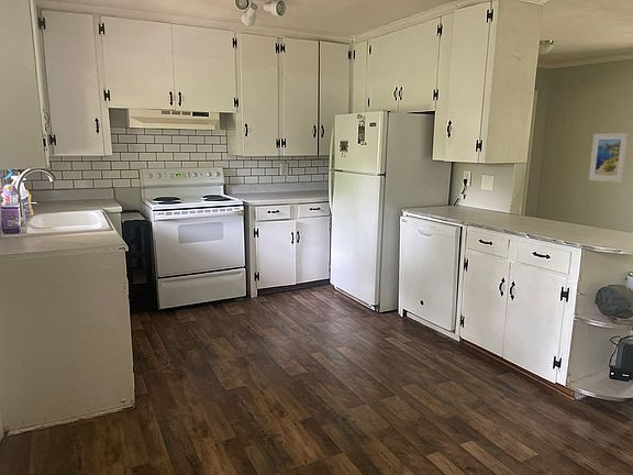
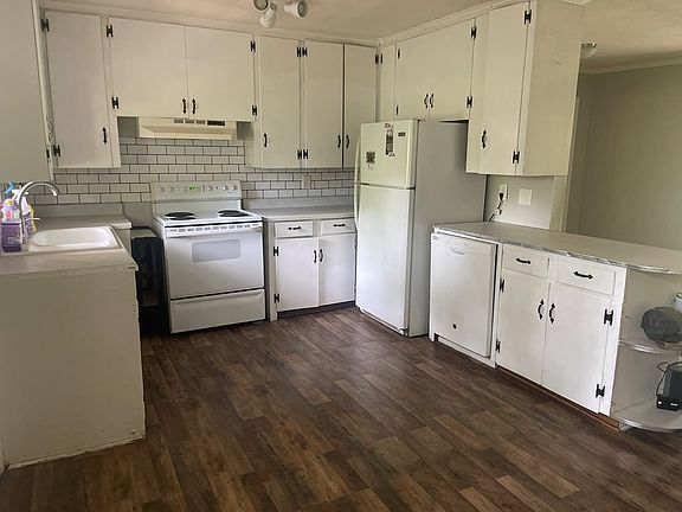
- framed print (608, 157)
